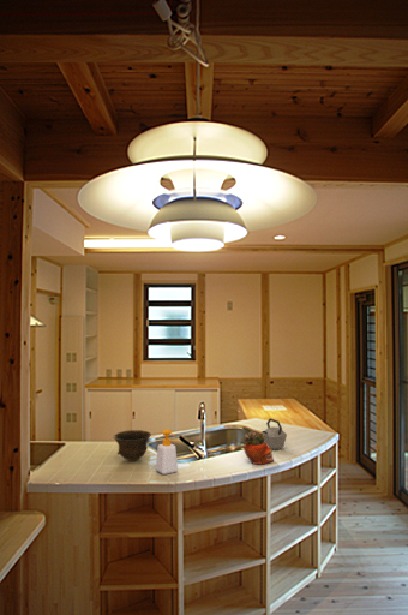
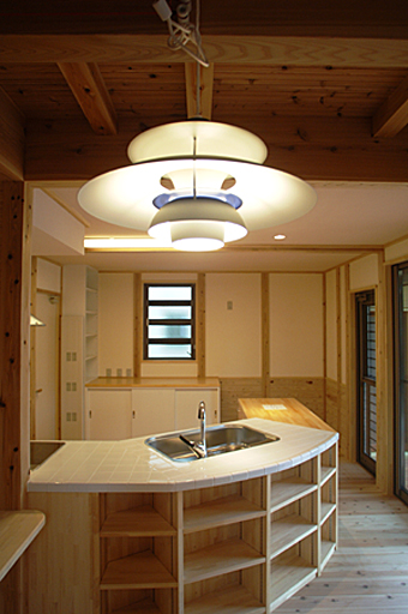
- bowl (132, 447)
- soap bottle (168, 450)
- succulent planter (258, 446)
- kettle (264, 434)
